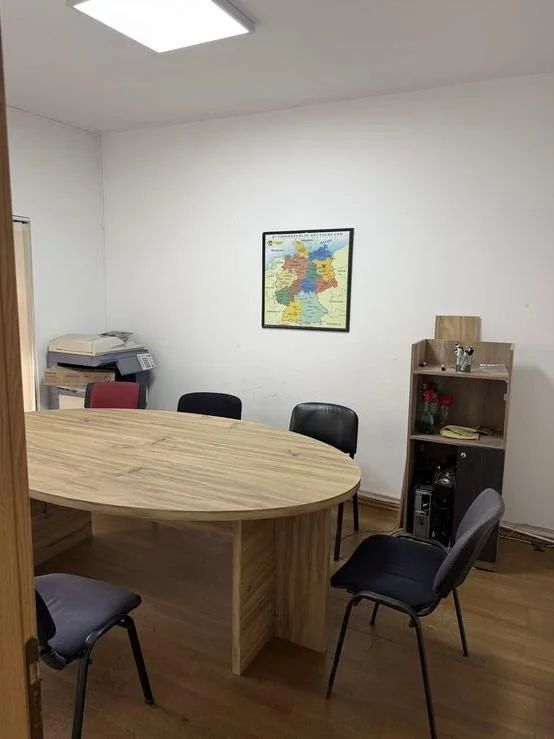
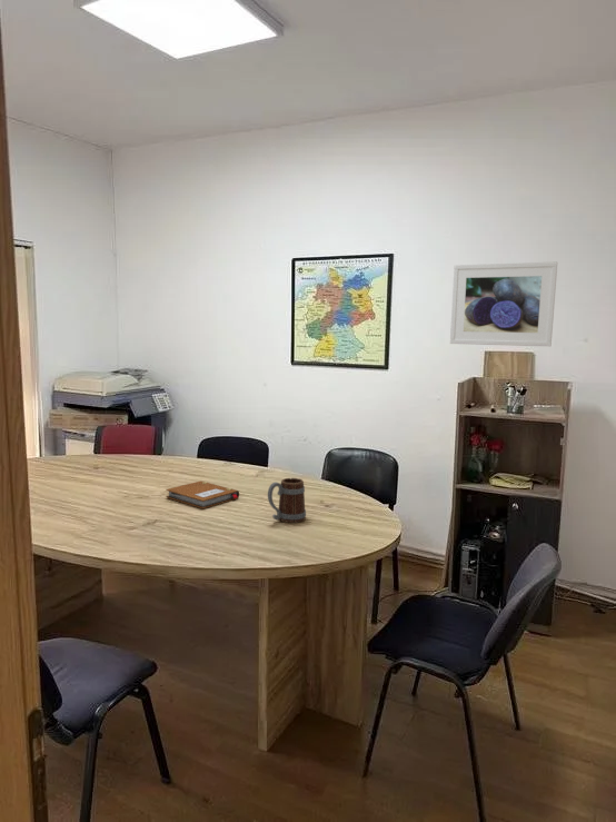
+ notebook (203, 493)
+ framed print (500, 304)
+ mug (286, 499)
